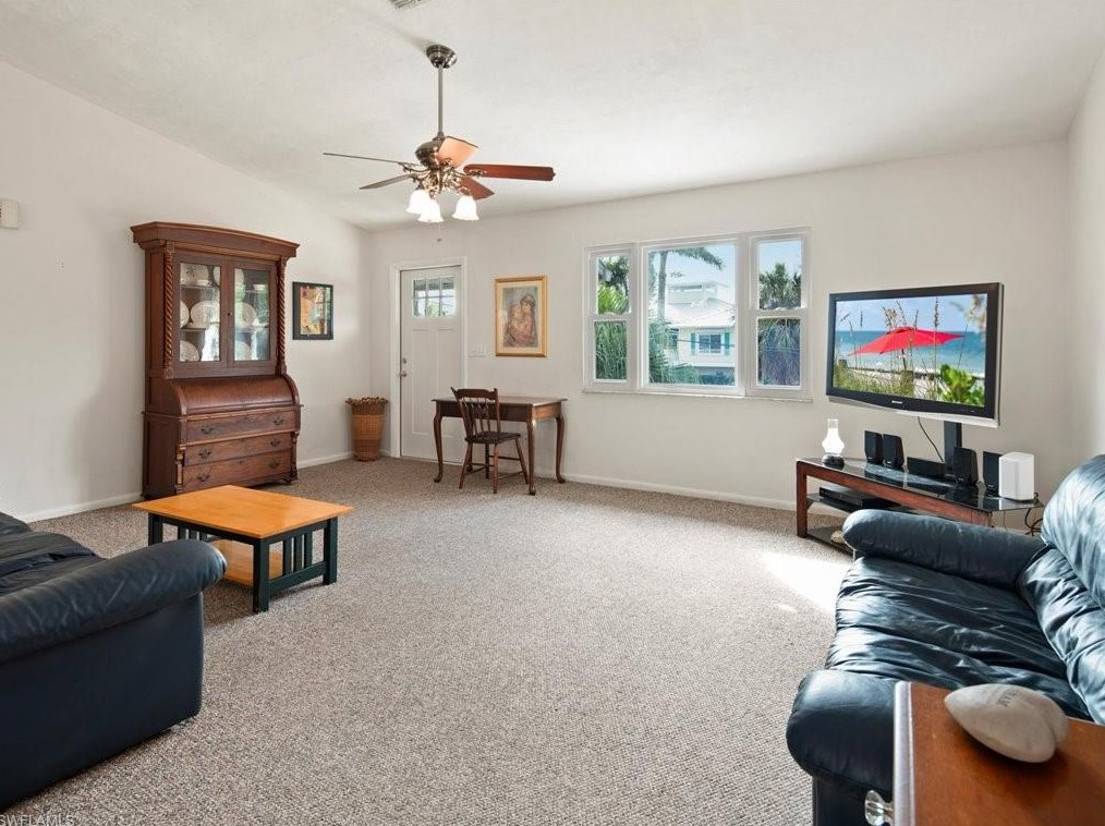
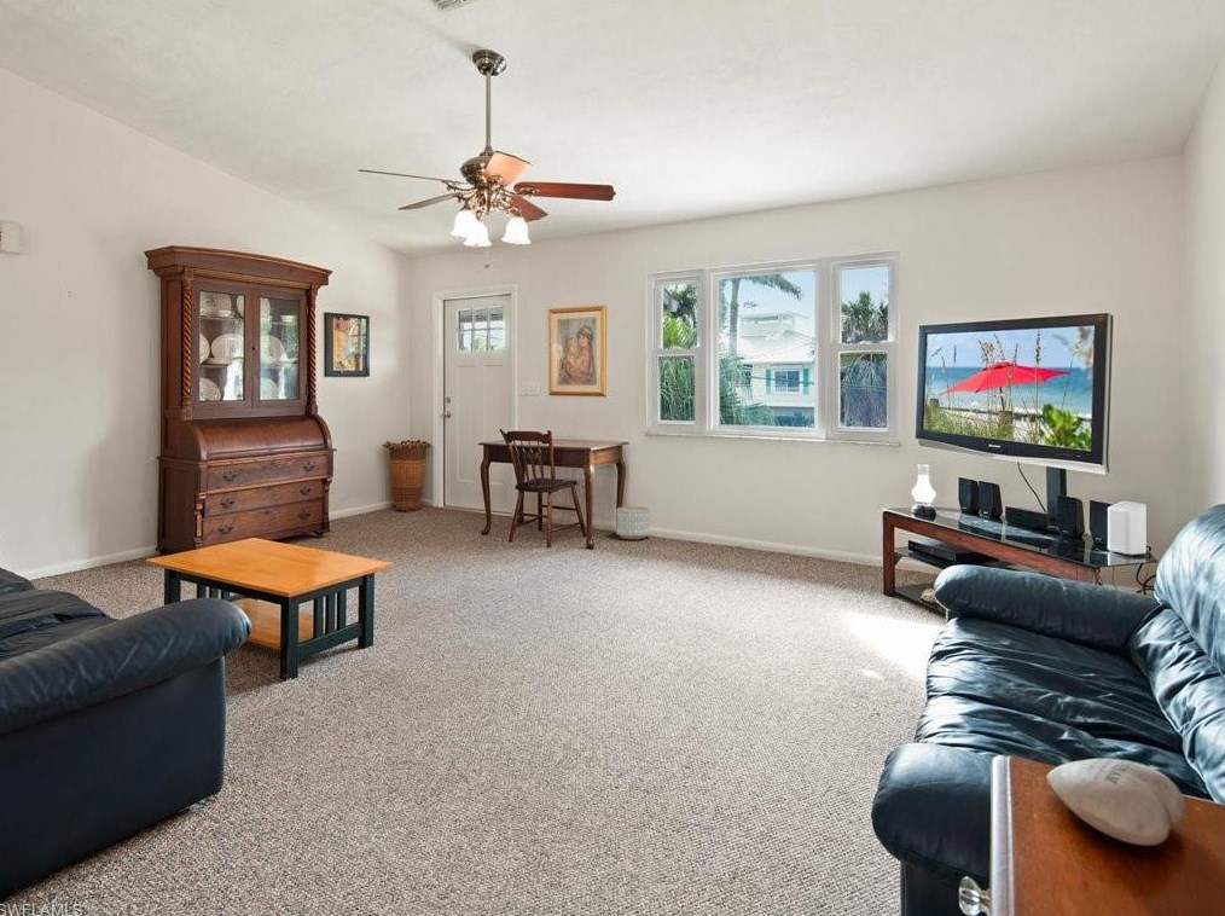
+ planter (632, 522)
